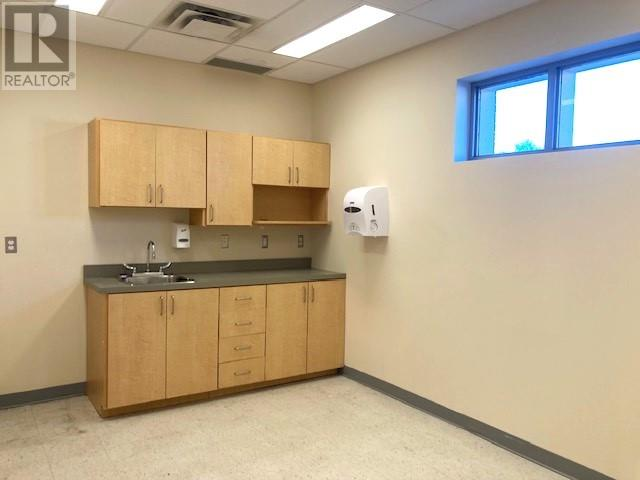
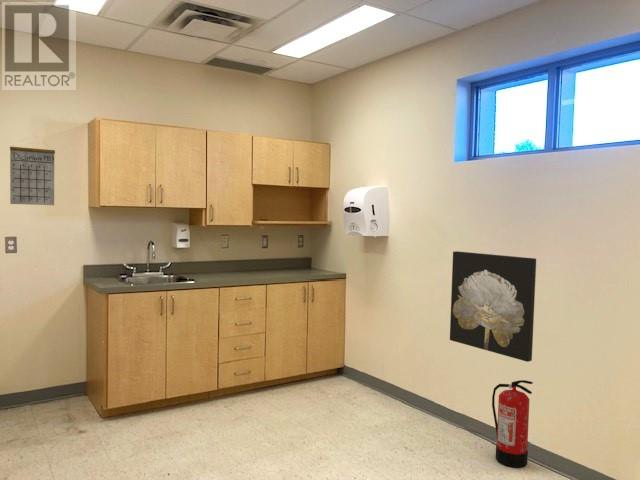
+ wall art (489, 302)
+ fire extinguisher (510, 418)
+ calendar (32, 169)
